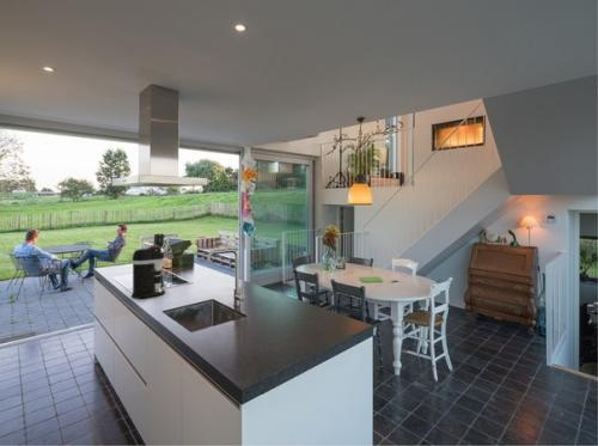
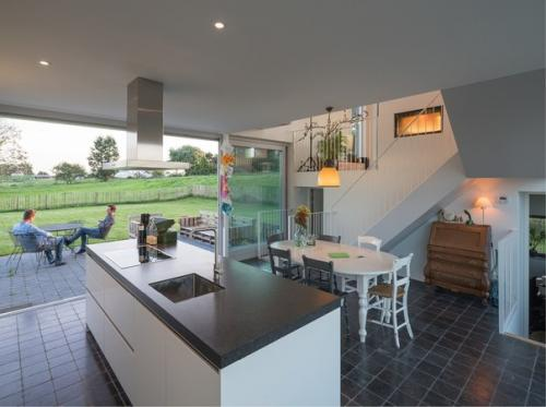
- coffee maker (148, 270)
